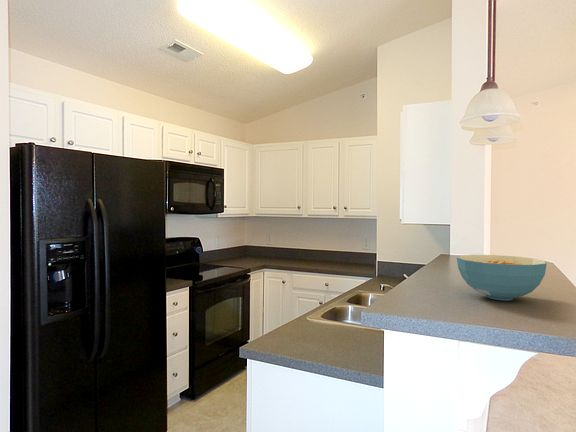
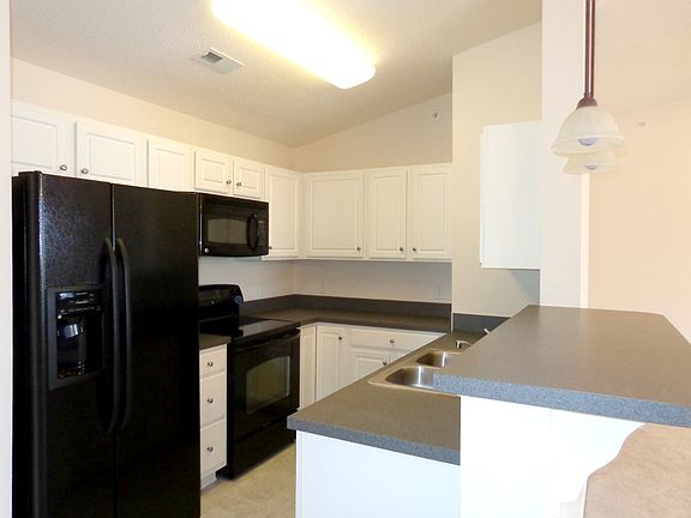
- cereal bowl (499, 278)
